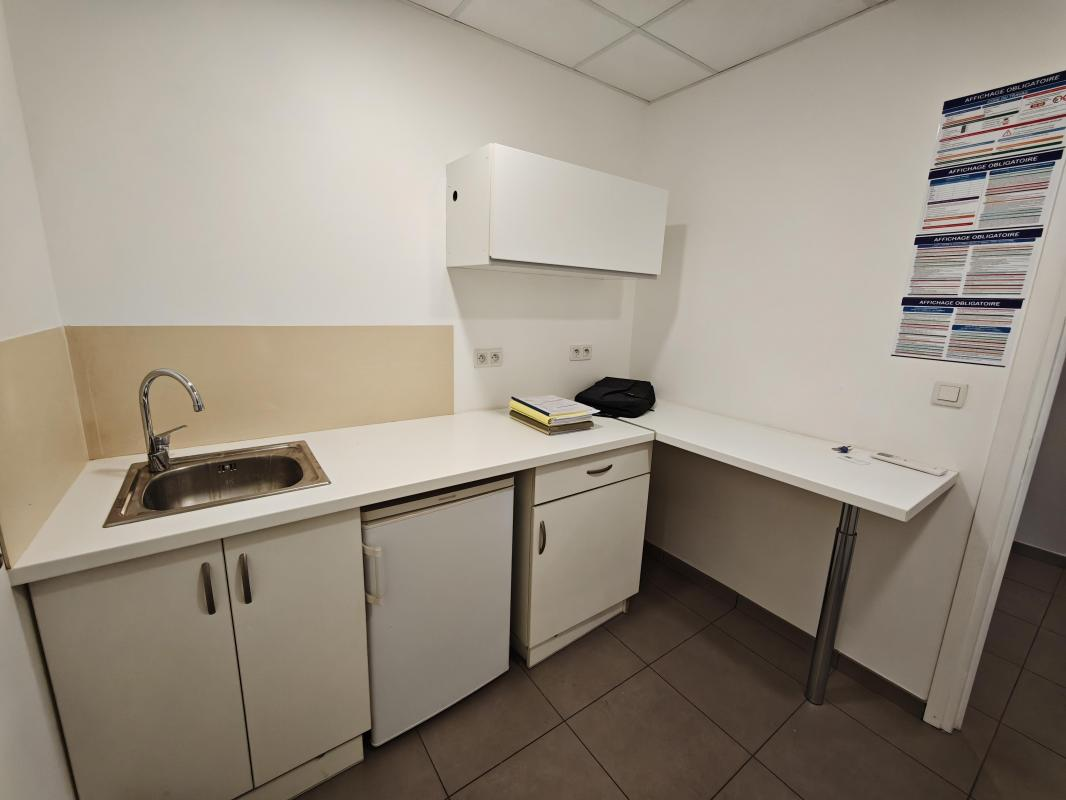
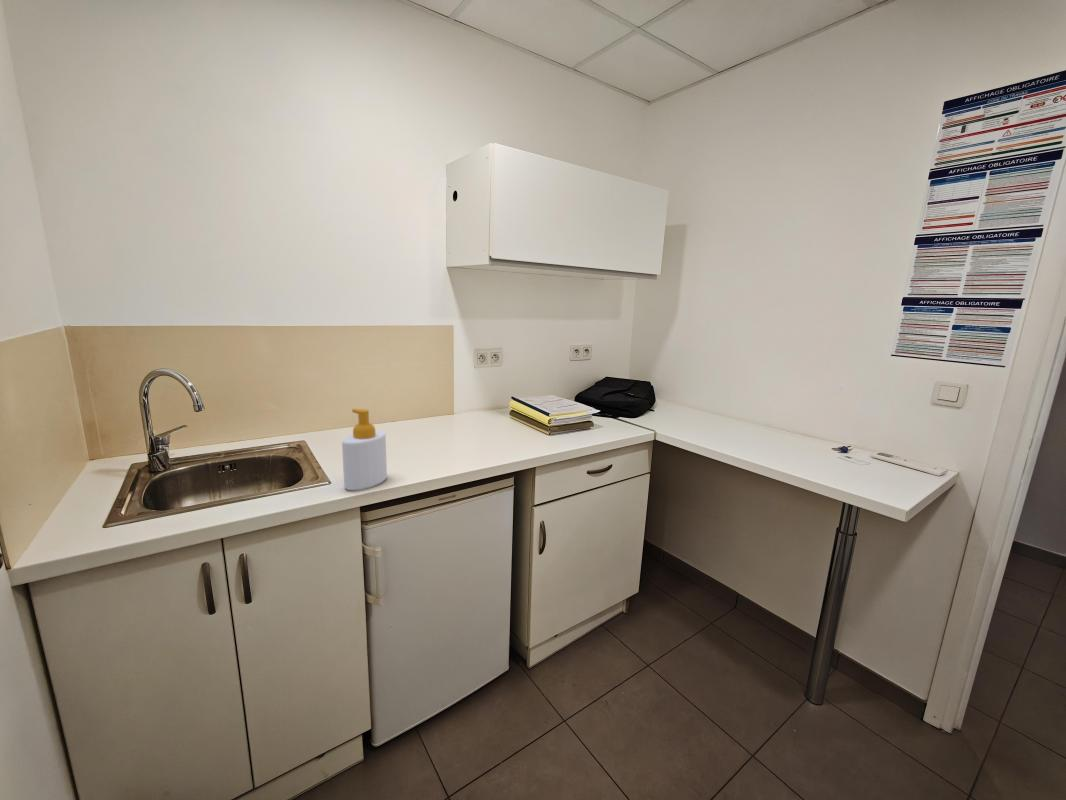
+ soap bottle (364, 447)
